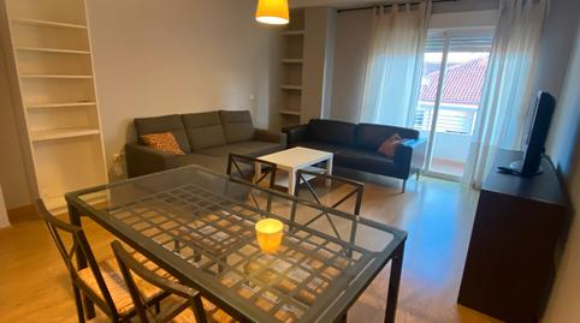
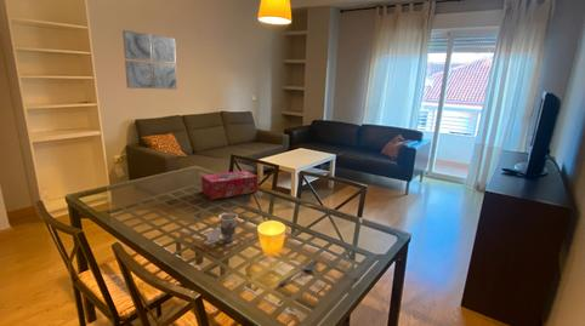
+ spoon (299, 270)
+ wall art (152, 61)
+ cup (222, 229)
+ tissue box (229, 183)
